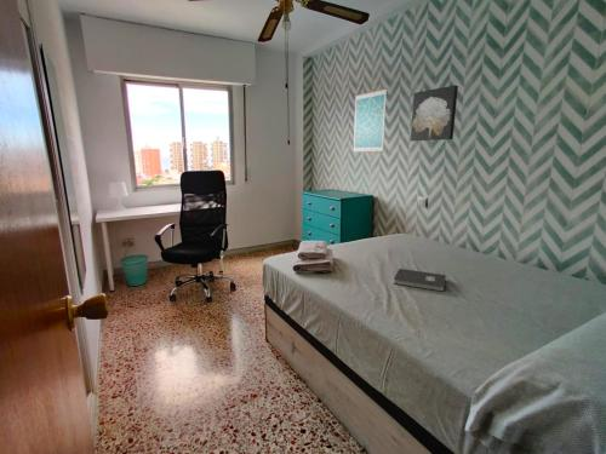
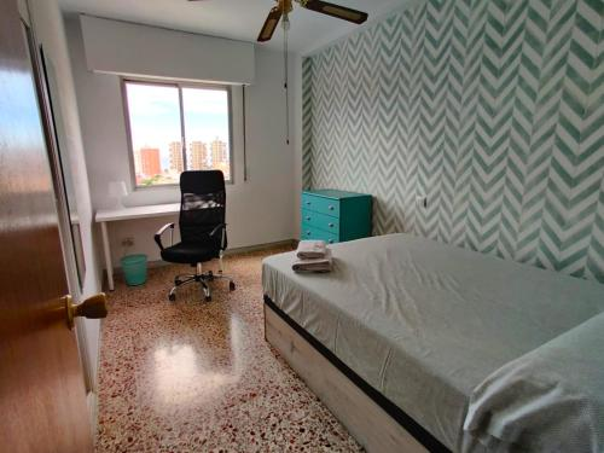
- wall art (433, 115)
- book (419, 278)
- wall art (368, 122)
